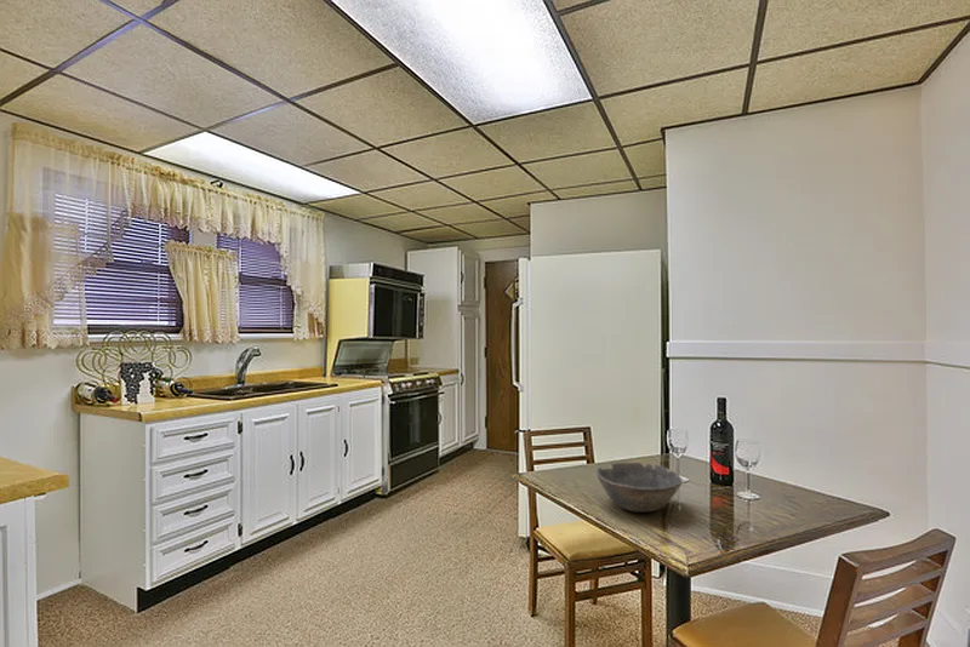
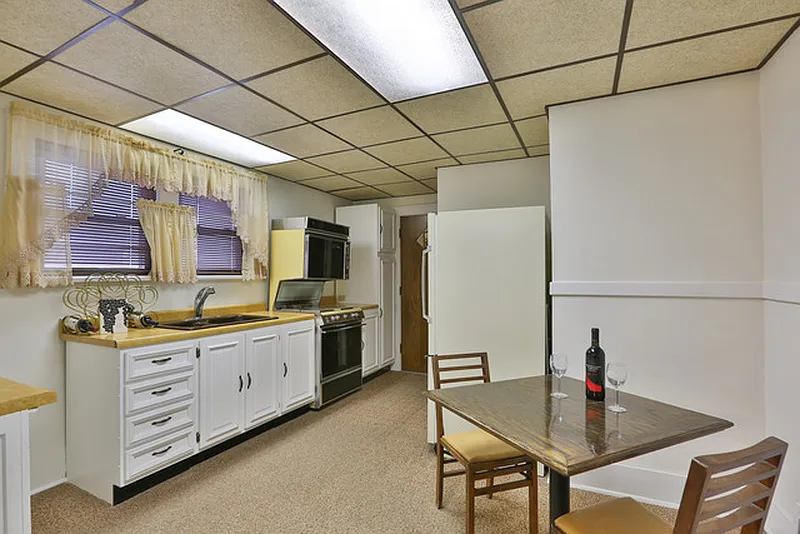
- bowl (638, 489)
